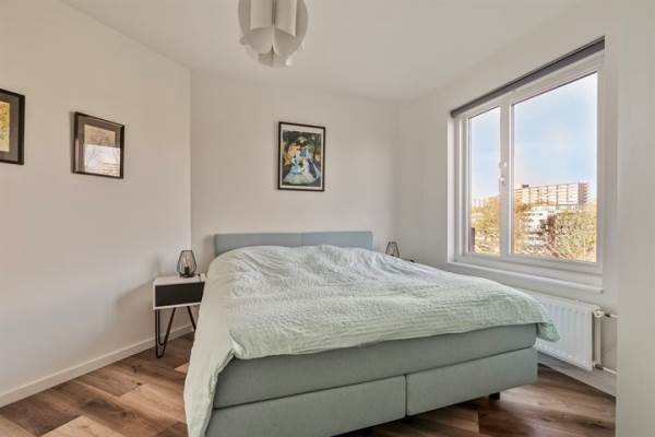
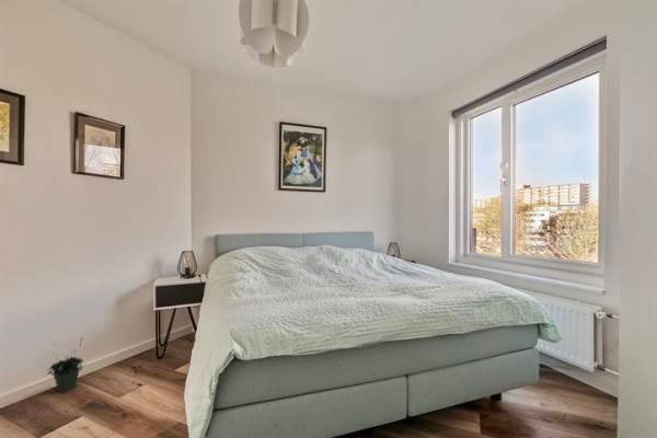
+ potted plant (67, 361)
